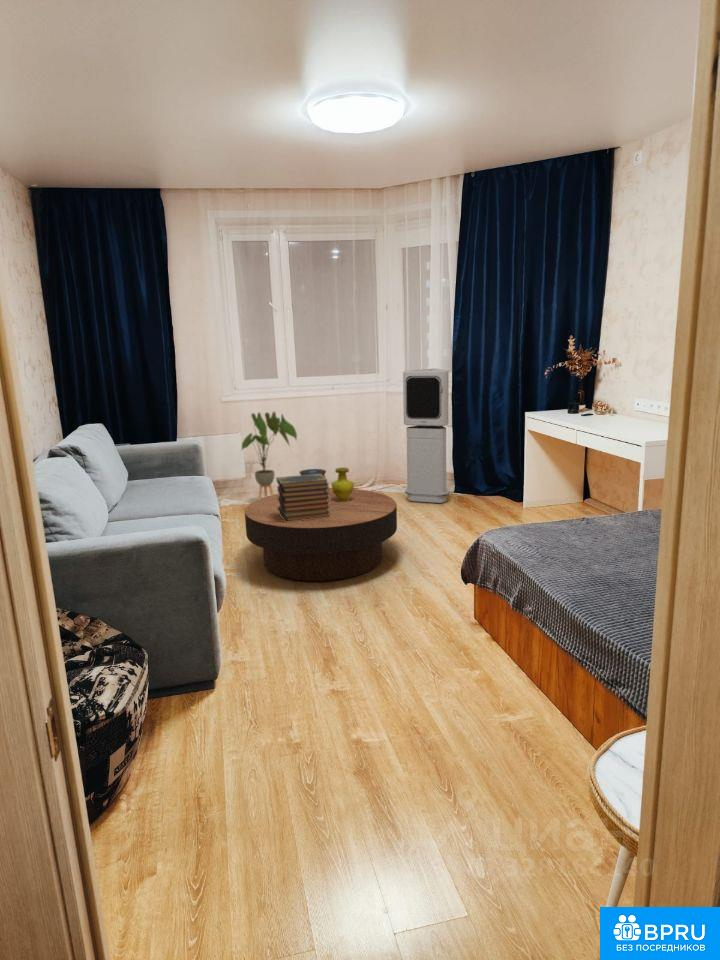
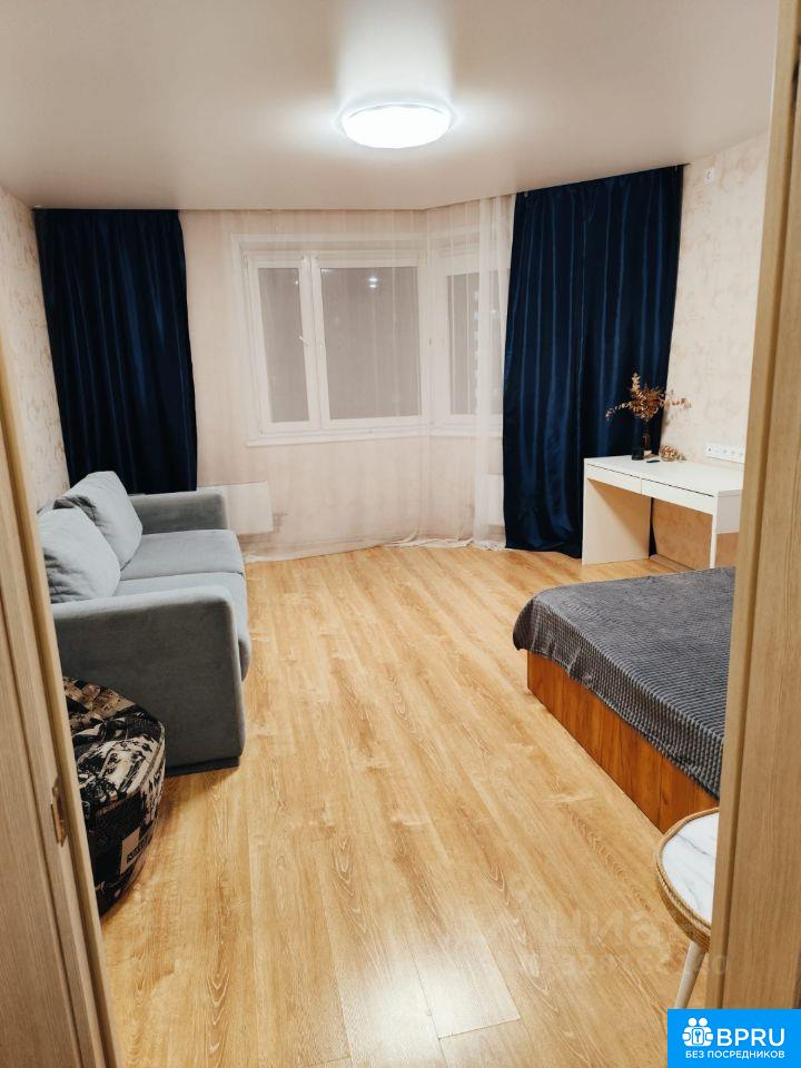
- book stack (302, 497)
- air purifier (429, 434)
- house plant (266, 459)
- coffee table (322, 532)
- decorative vase (327, 485)
